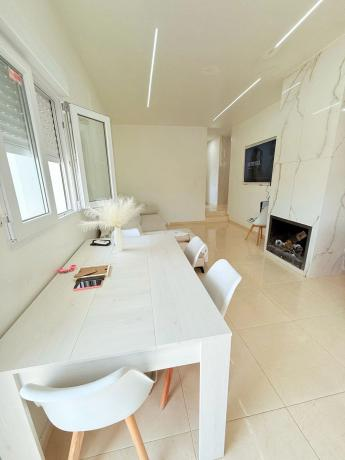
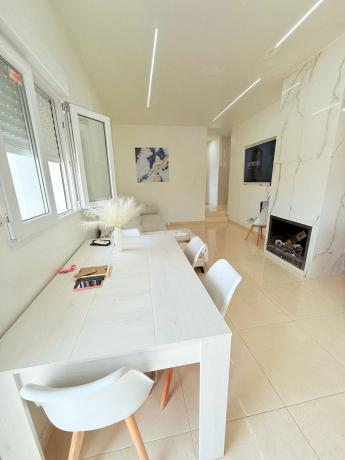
+ wall art (152, 165)
